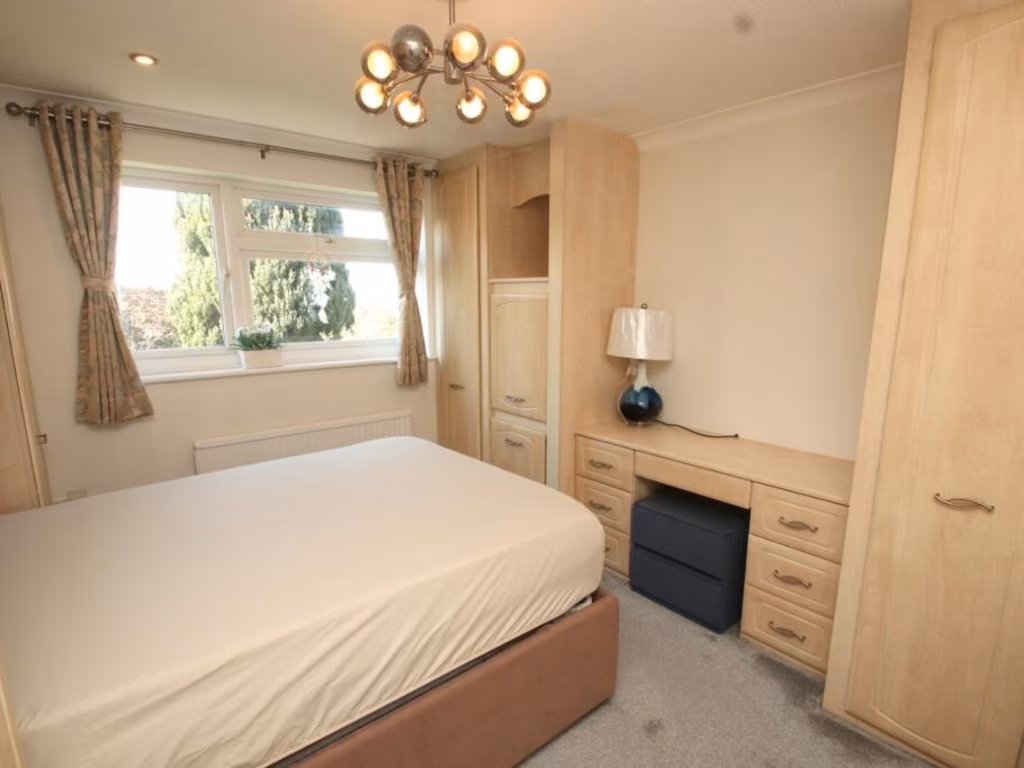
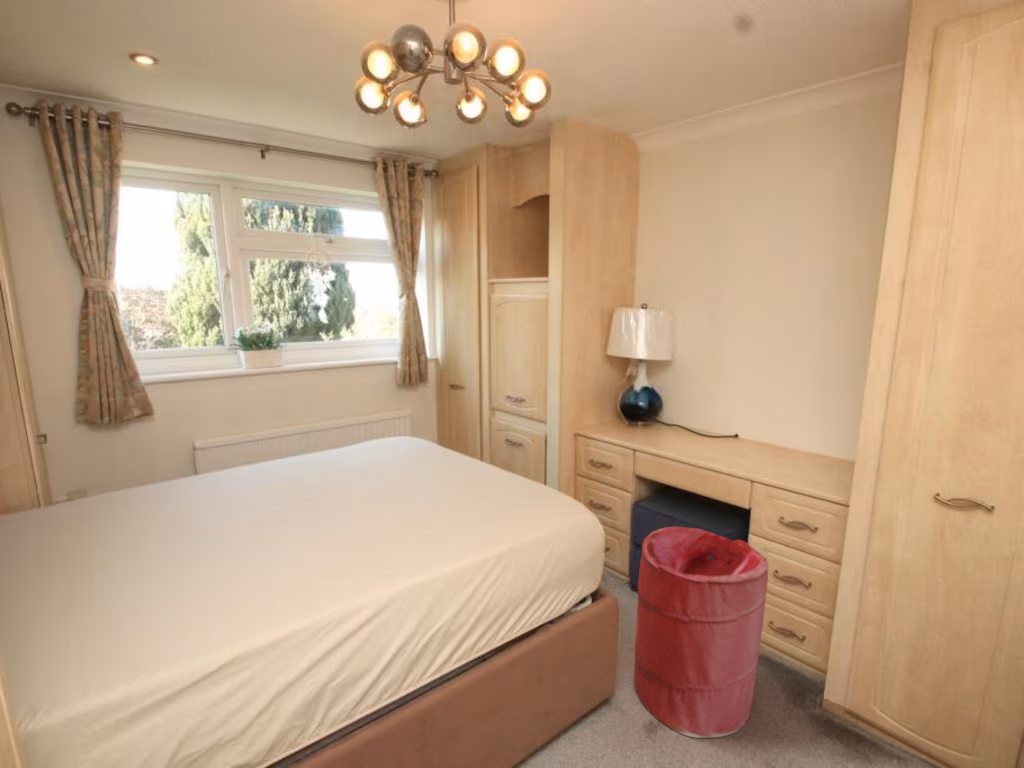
+ laundry hamper (697, 619)
